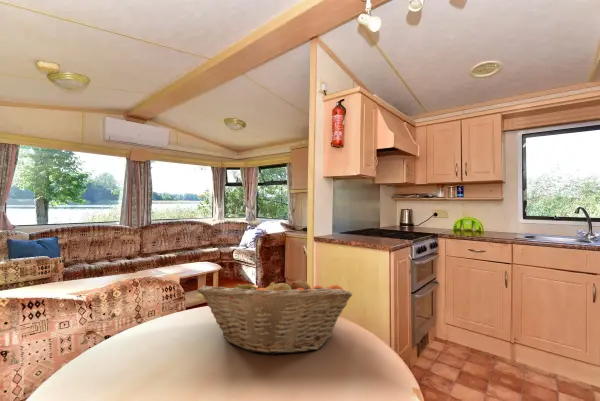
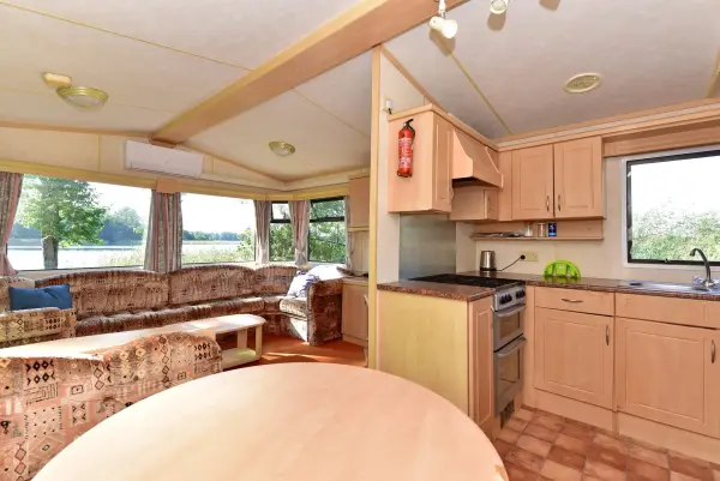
- fruit basket (275, 303)
